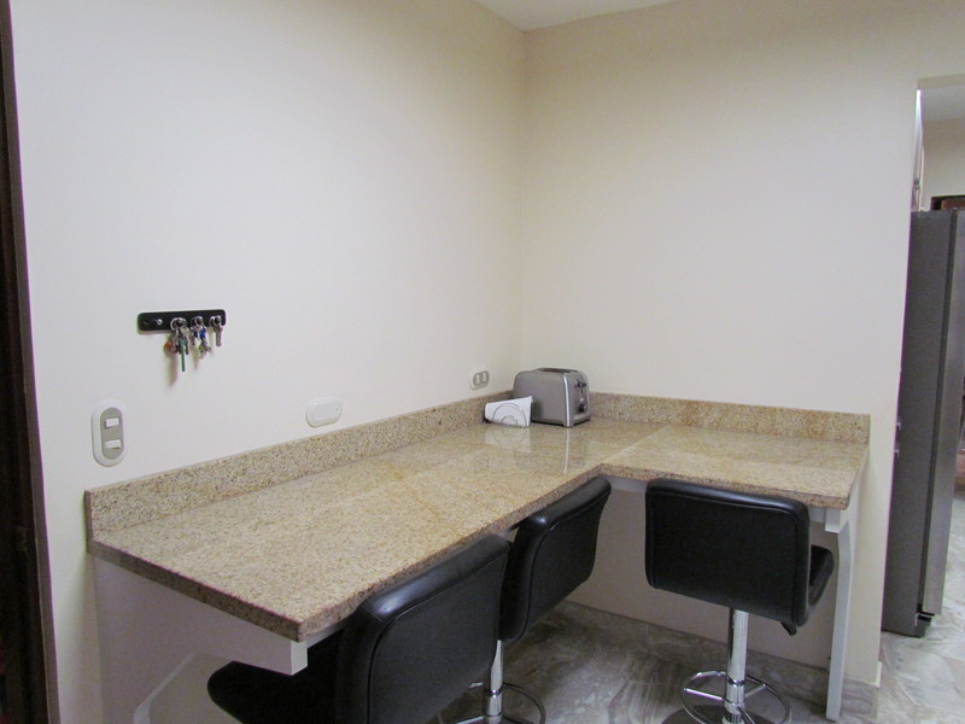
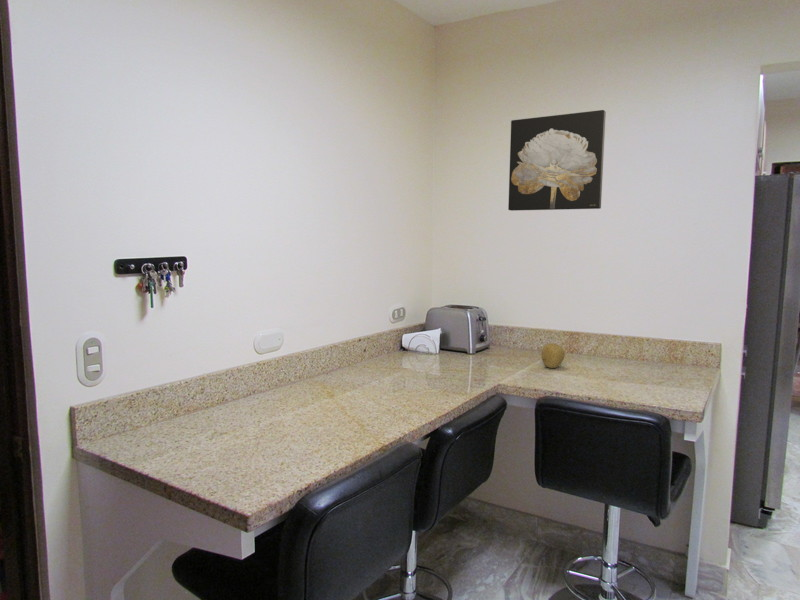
+ fruit (553, 355)
+ wall art (554, 163)
